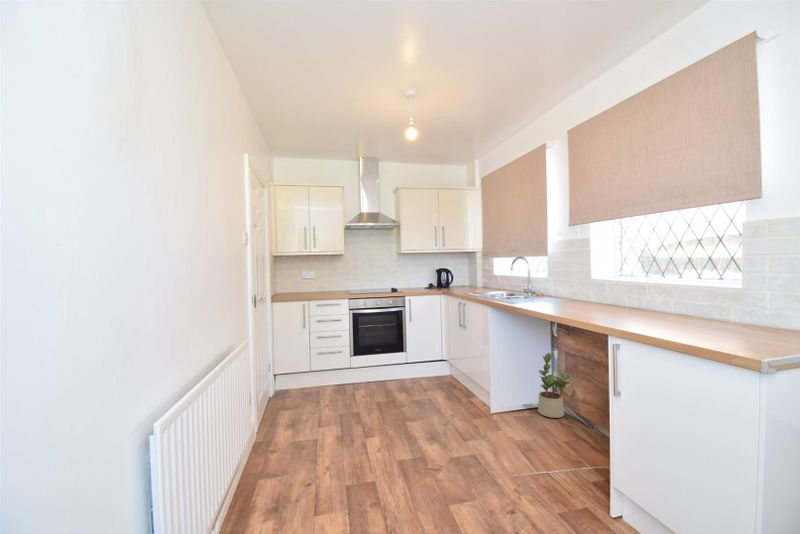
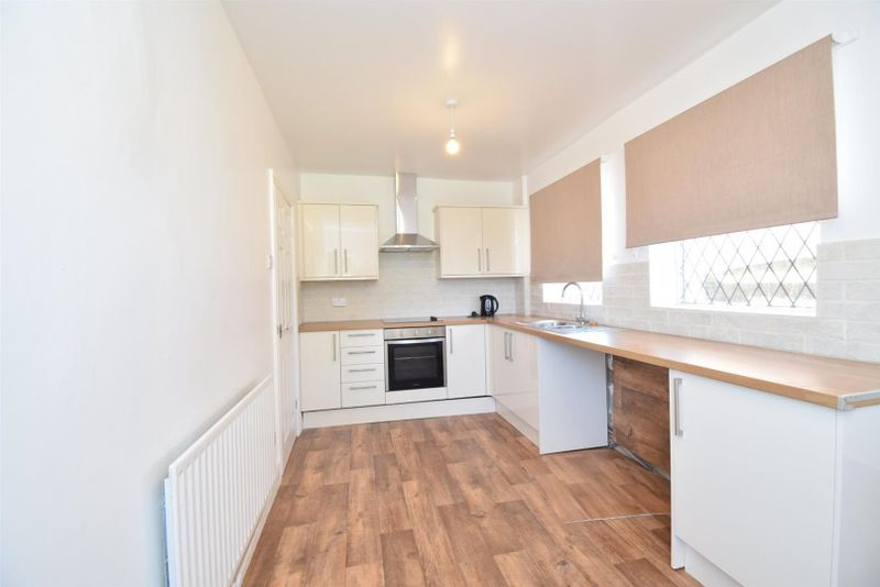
- potted plant (554, 383)
